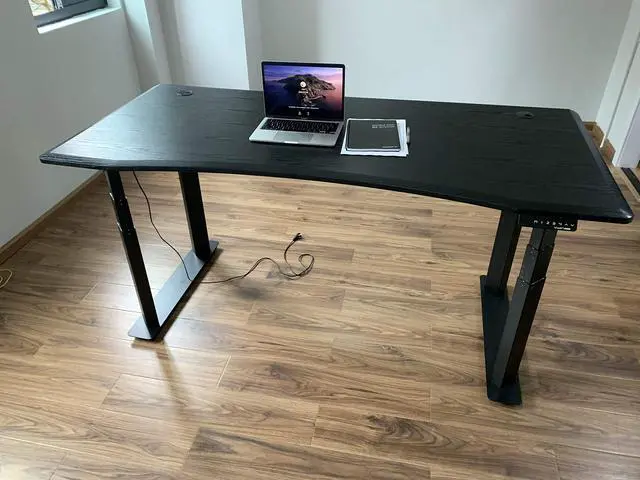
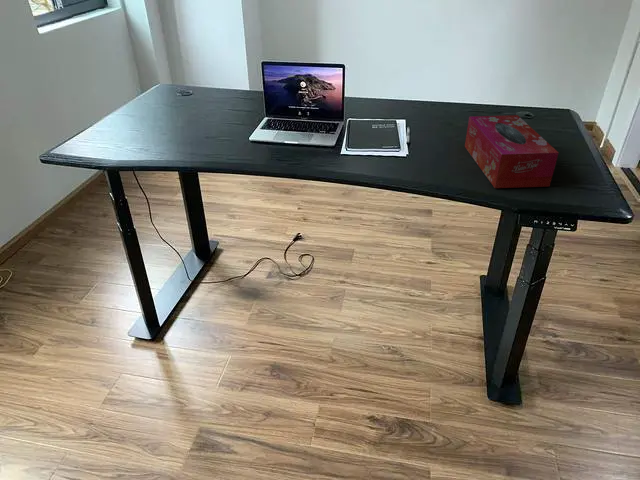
+ tissue box (506, 149)
